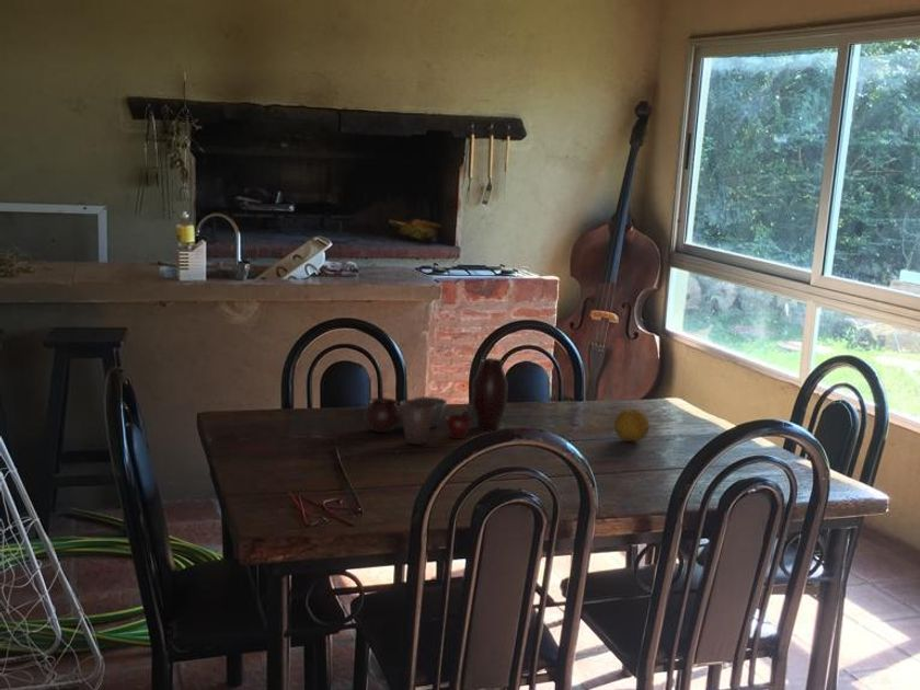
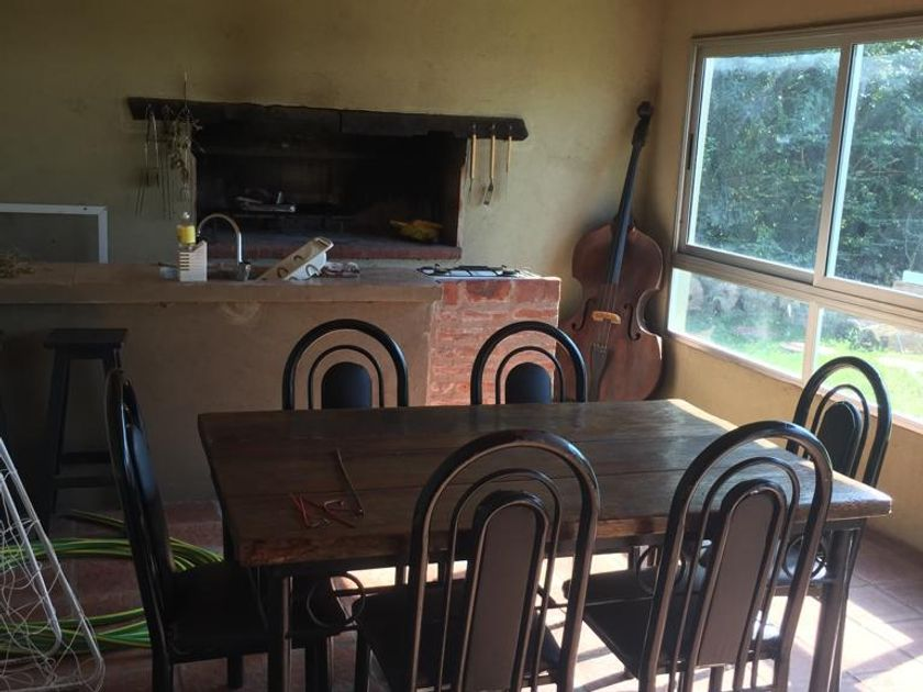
- pottery set (438, 398)
- fruit (631, 425)
